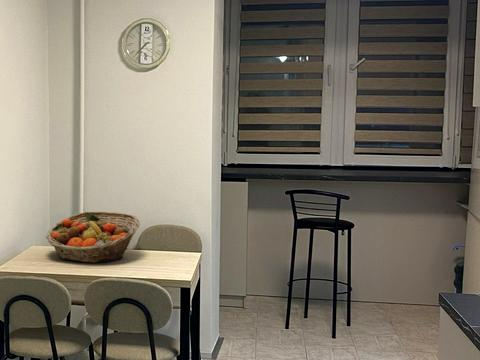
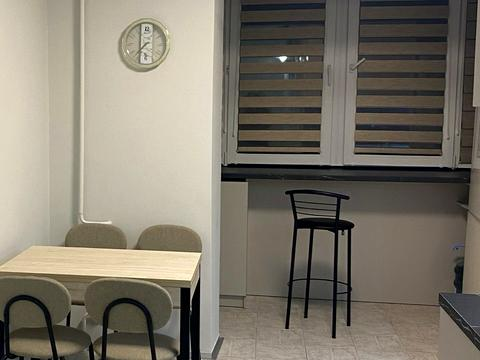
- fruit basket (93, 235)
